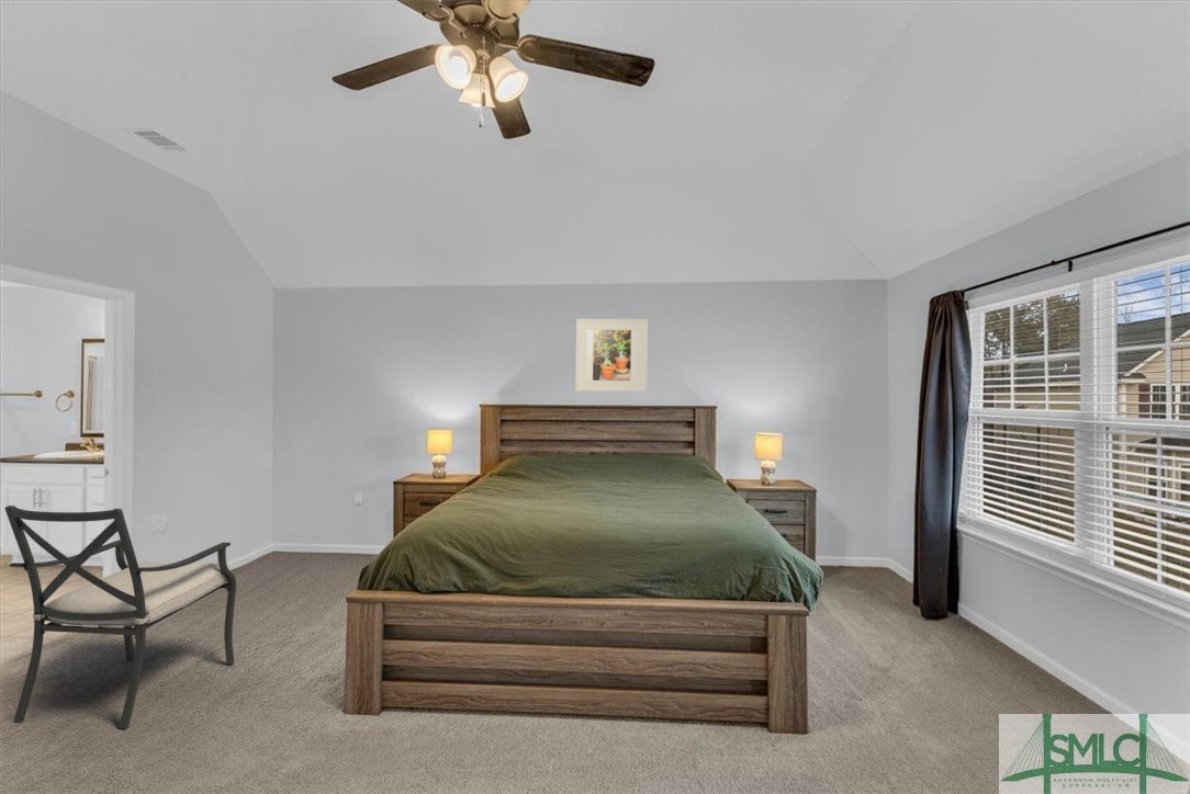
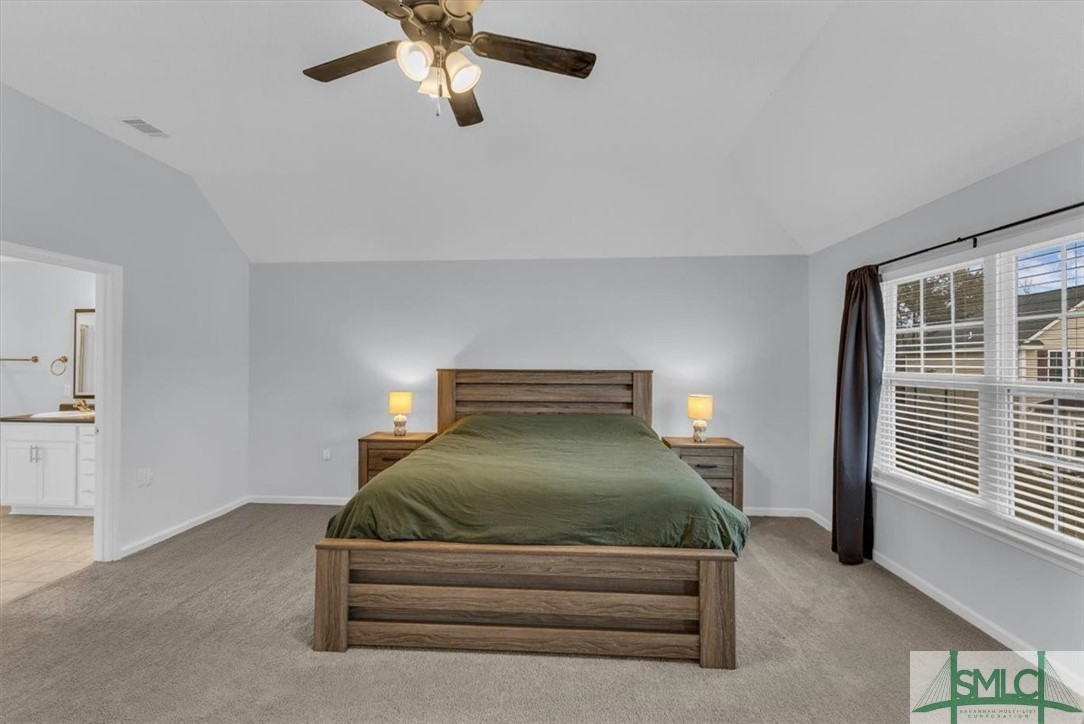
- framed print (611, 355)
- chair (126, 593)
